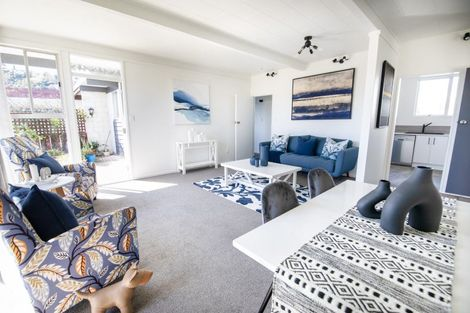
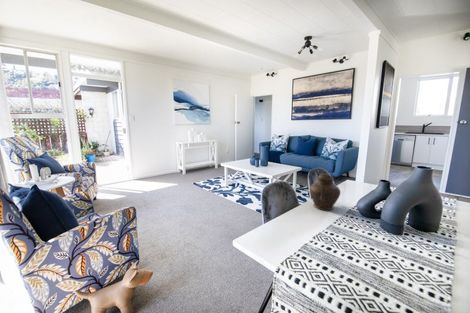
+ teapot (323, 189)
